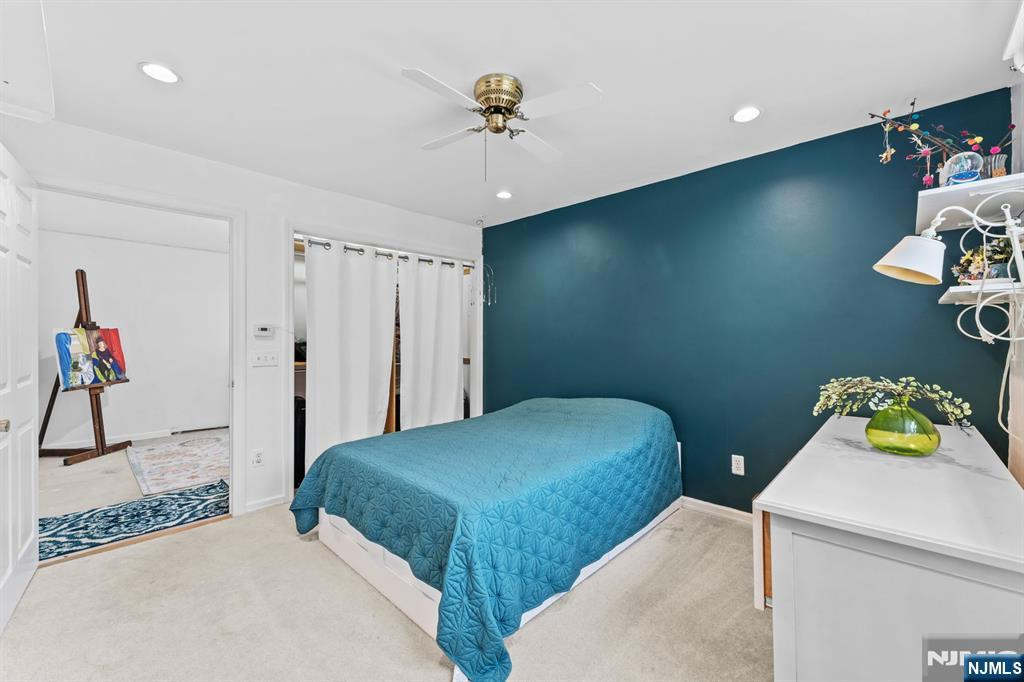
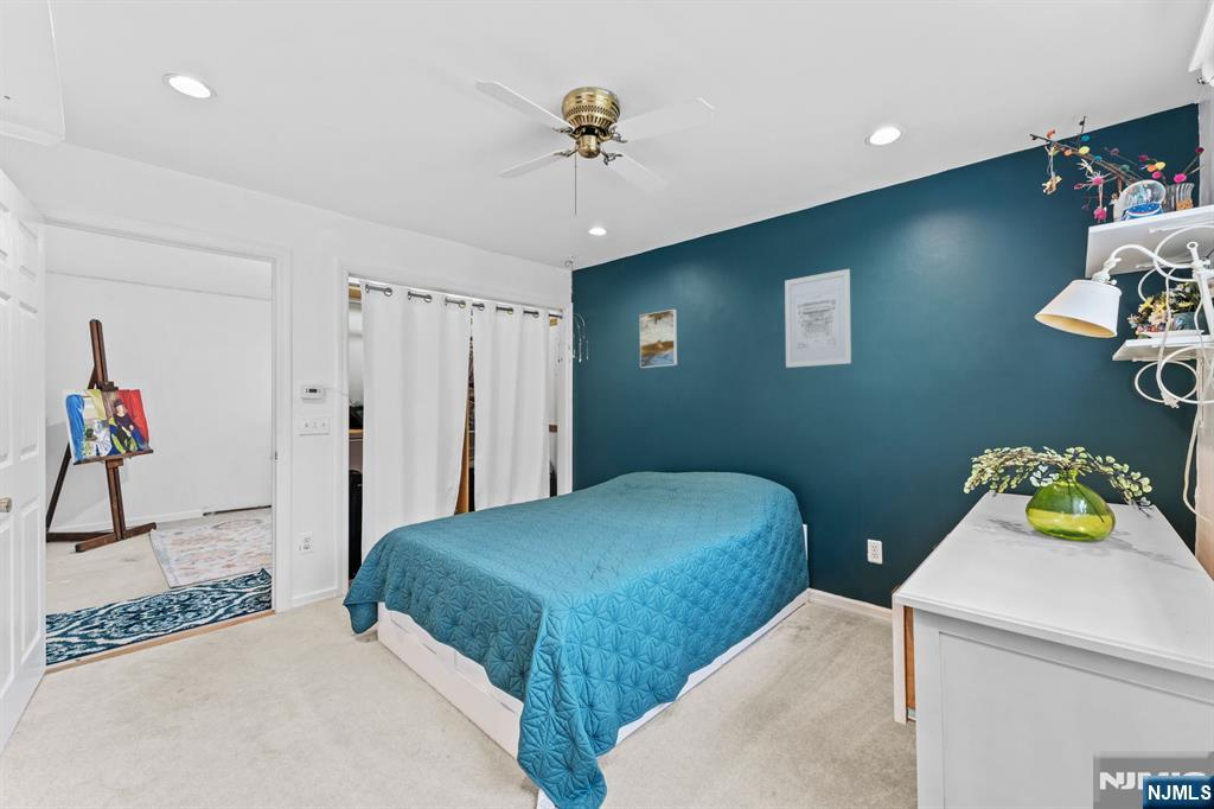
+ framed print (657, 339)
+ wall art (816, 320)
